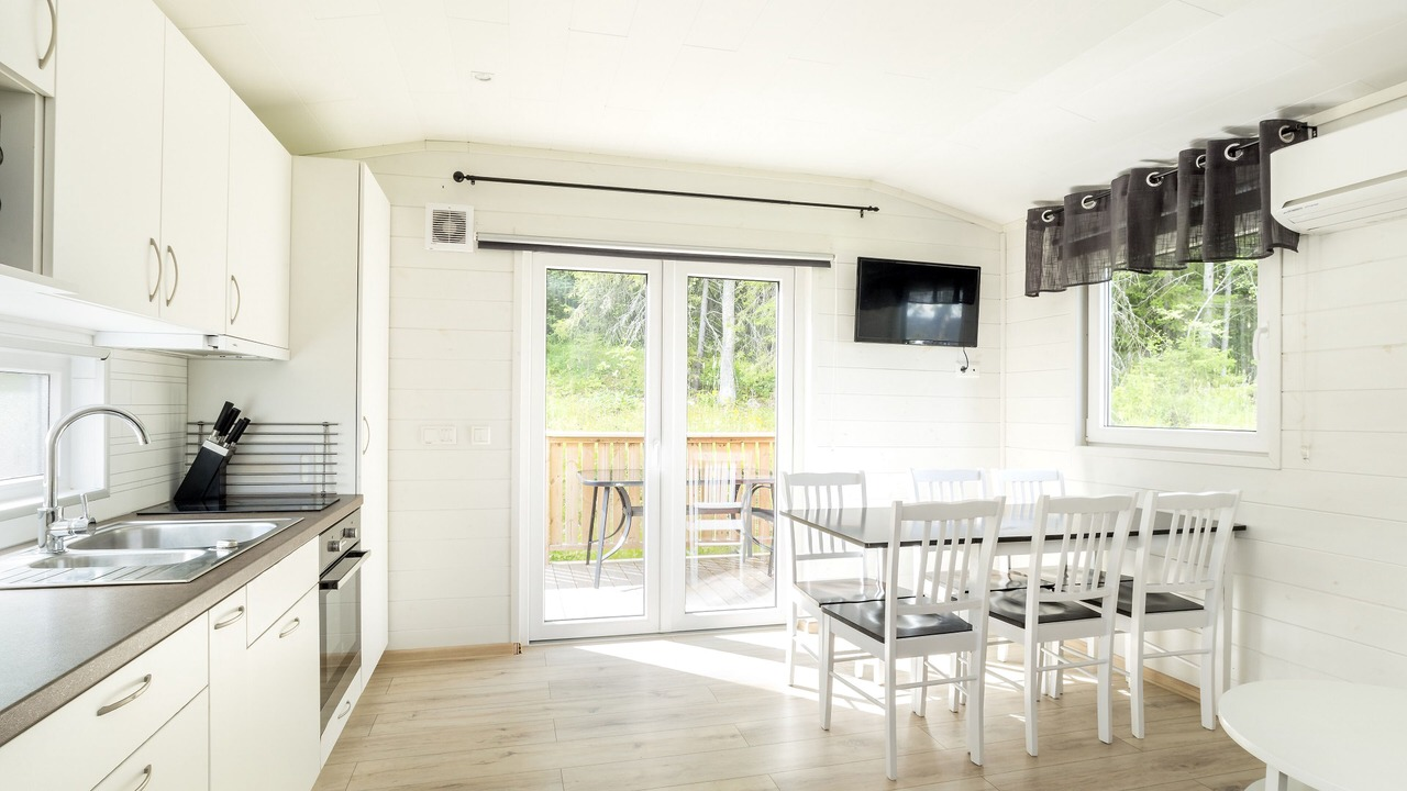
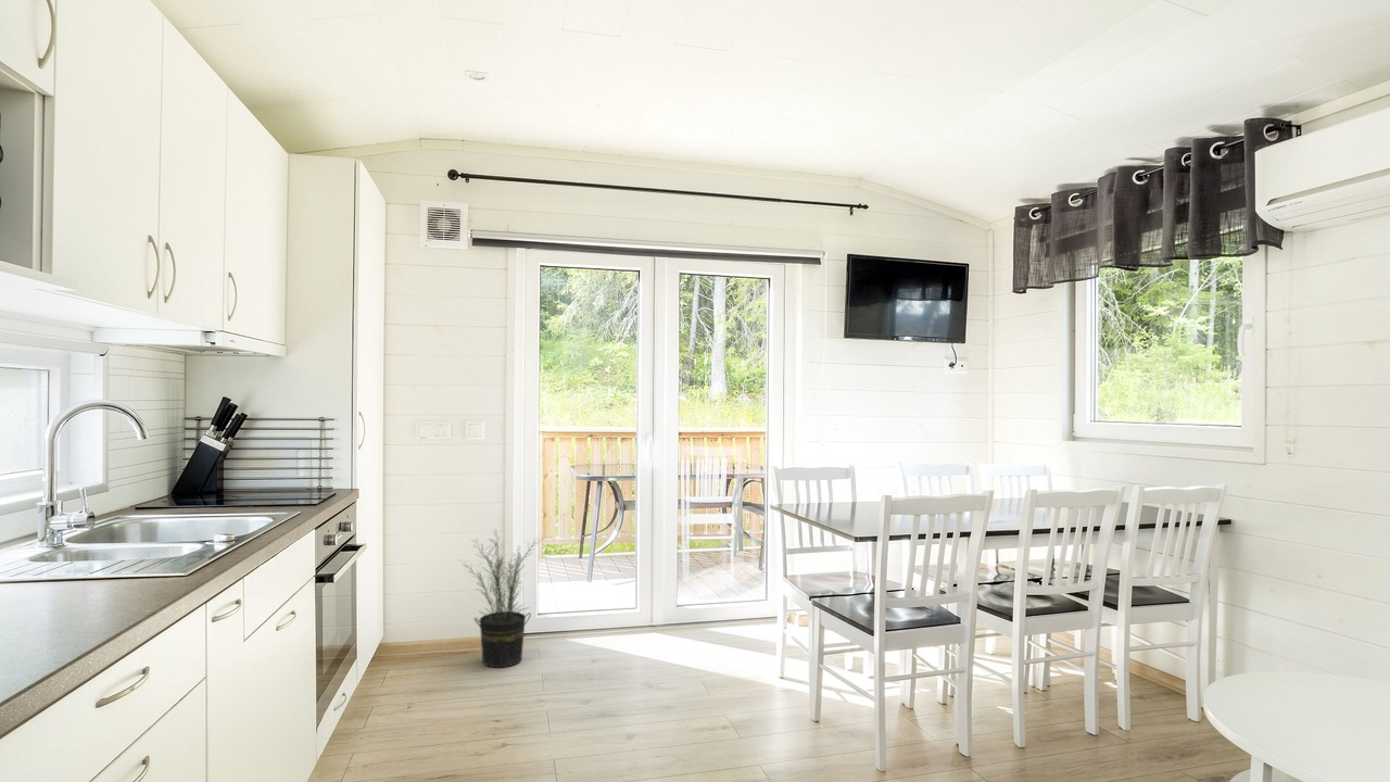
+ potted plant (500, 595)
